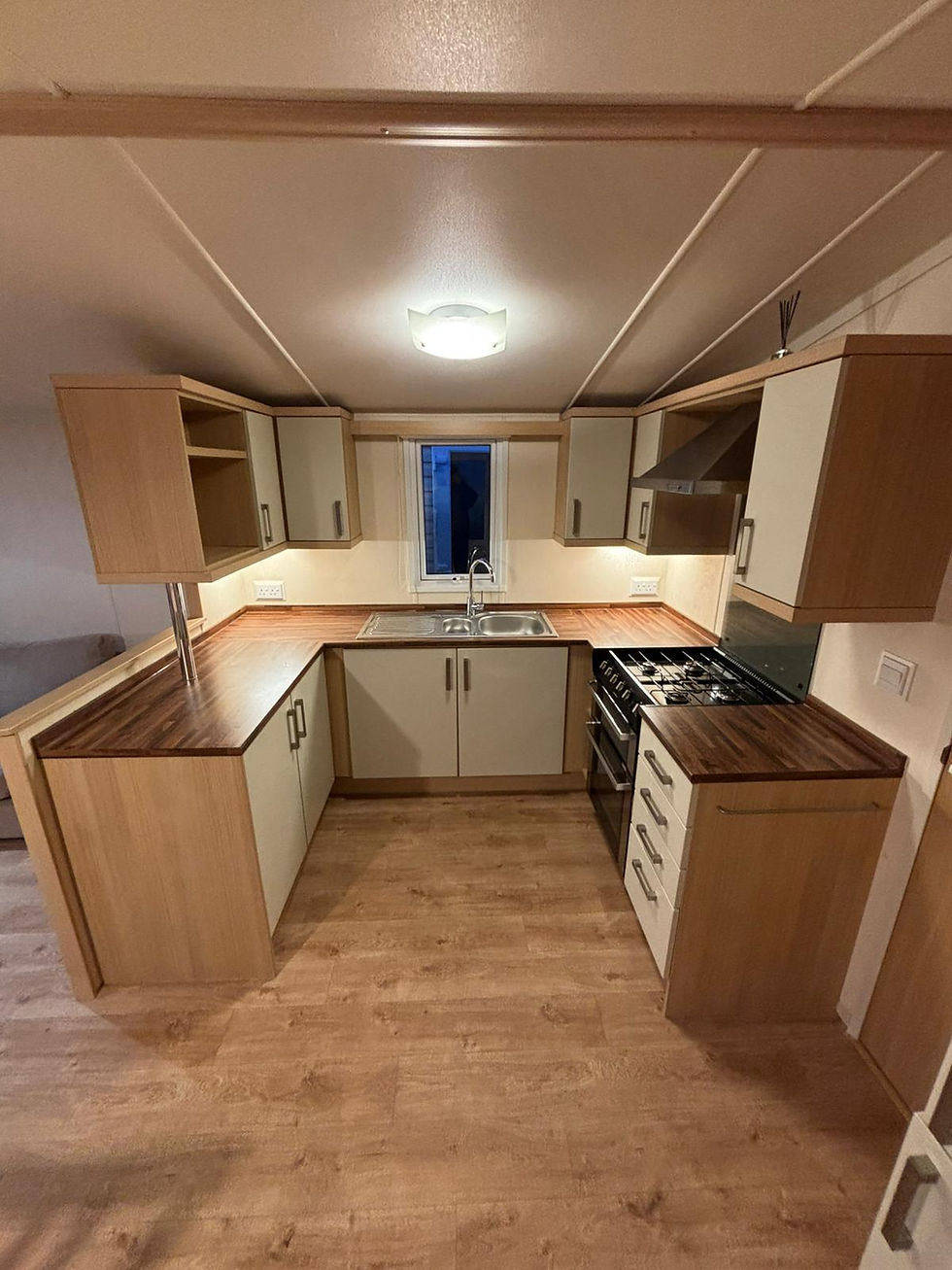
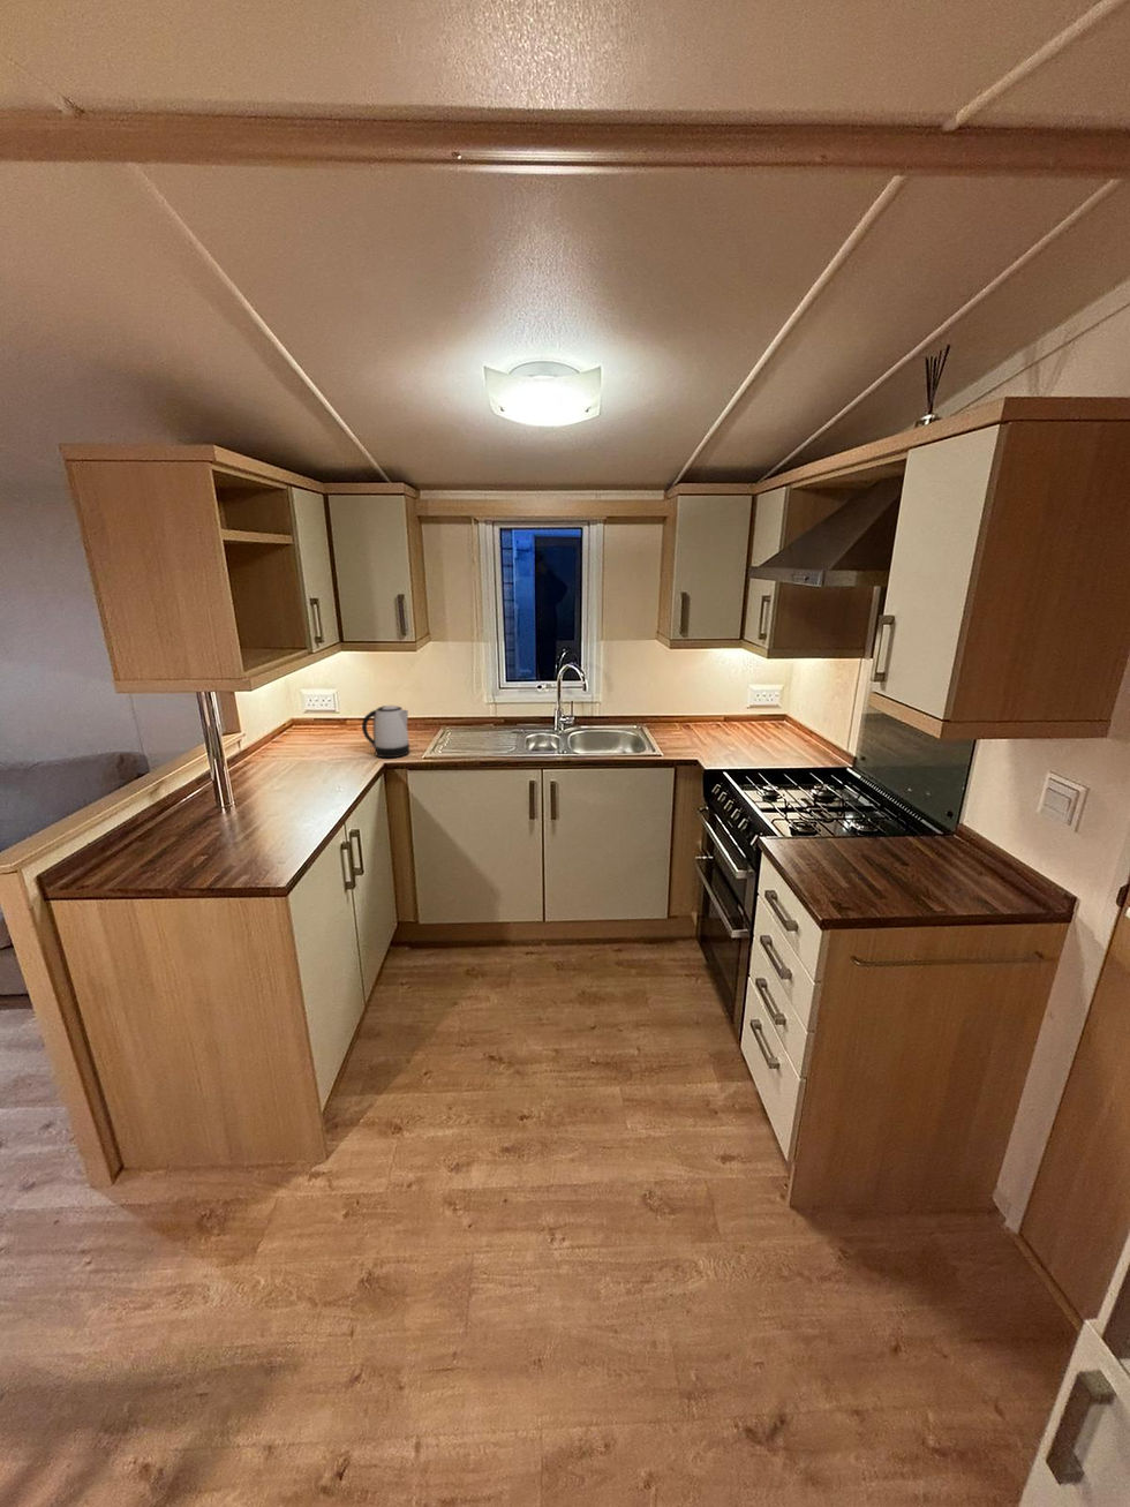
+ kettle (385, 730)
